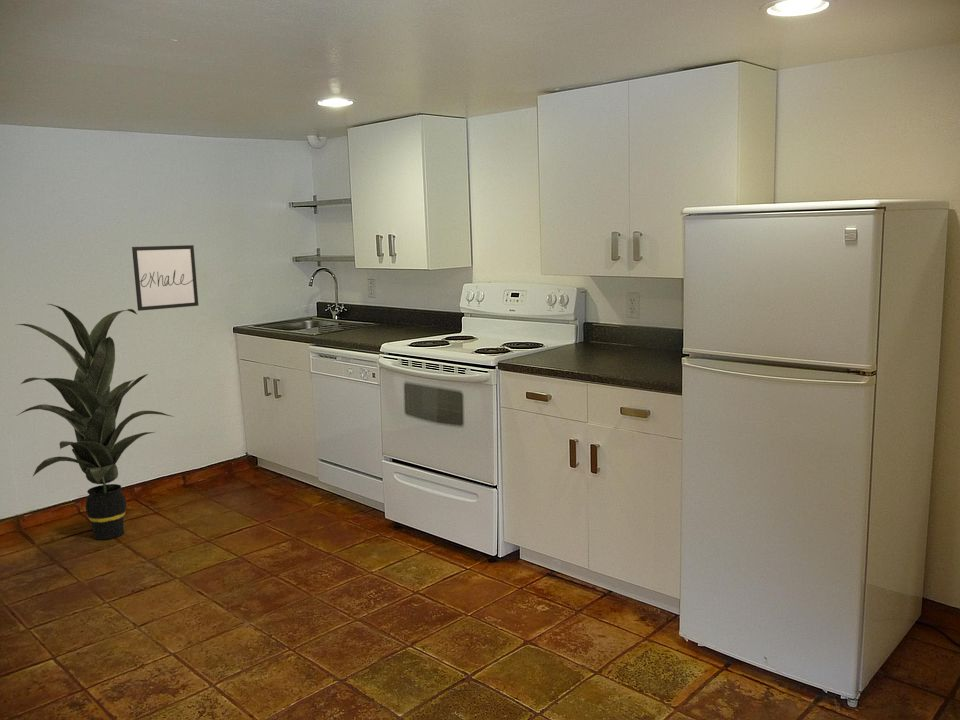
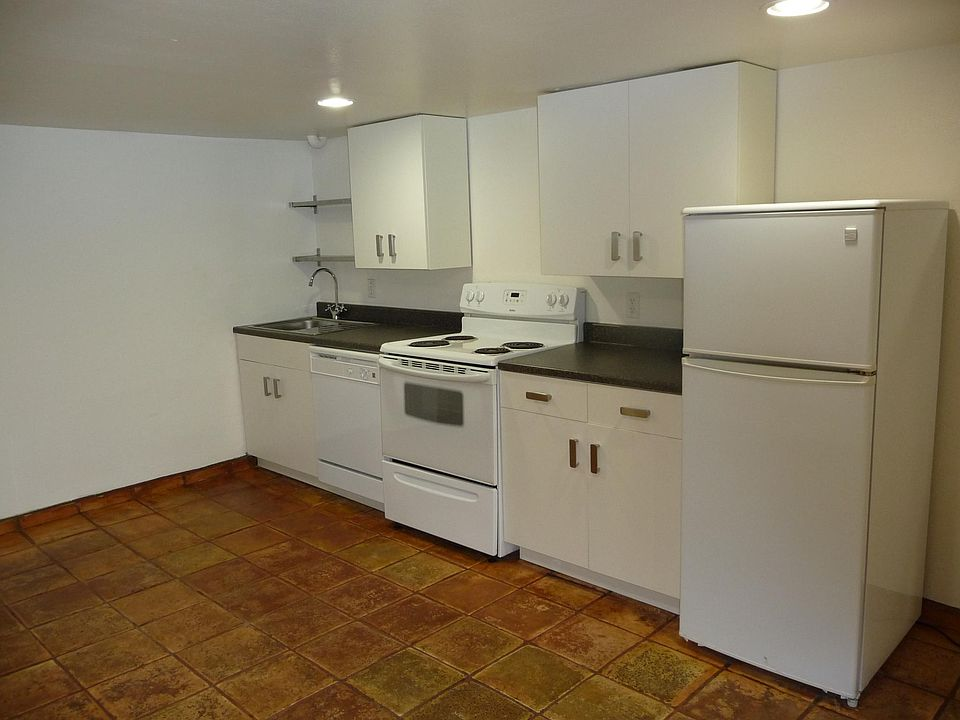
- wall art (166, 277)
- indoor plant (86, 421)
